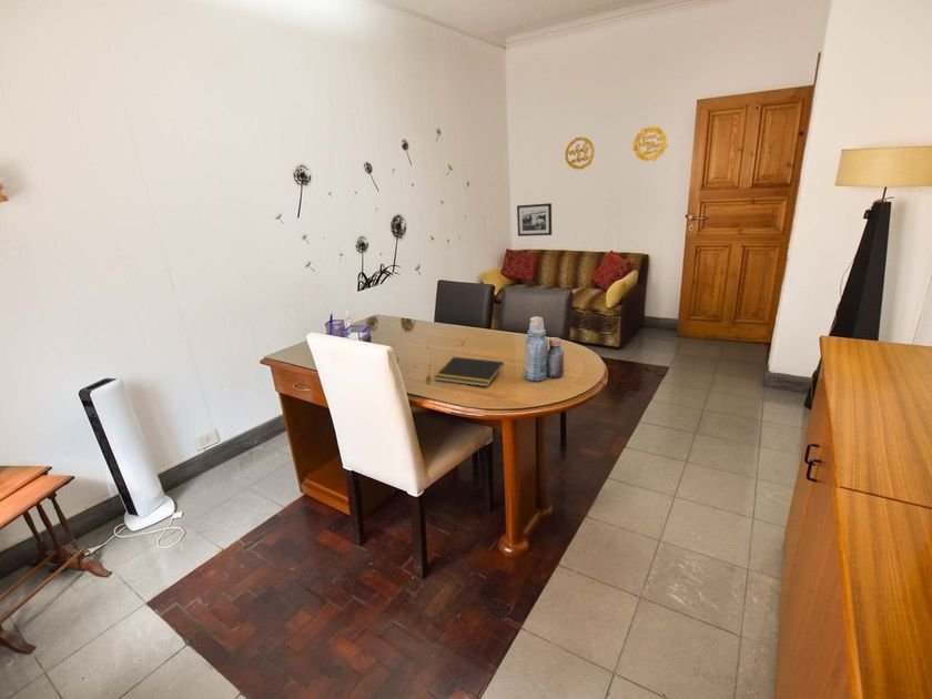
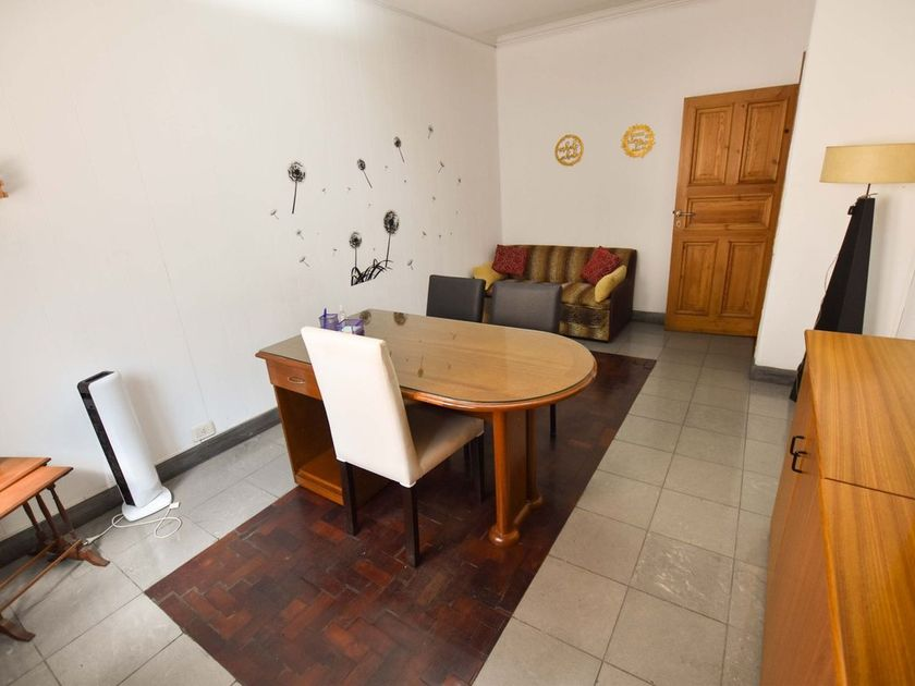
- notepad (469, 371)
- picture frame (534, 220)
- bottle (543, 346)
